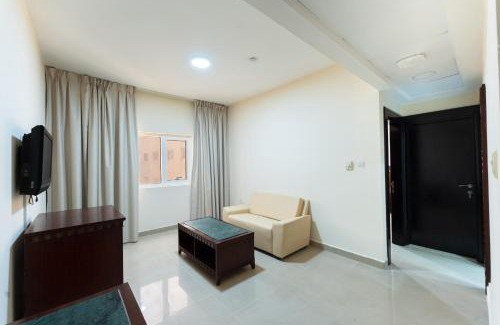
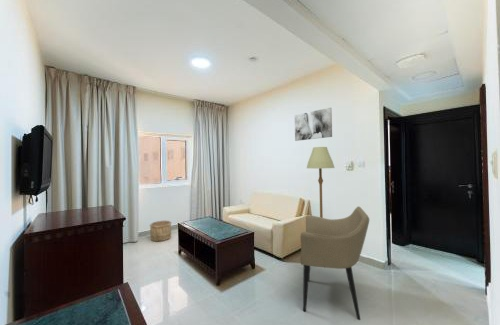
+ wall art (312, 125)
+ wooden bucket (161, 230)
+ armchair (334, 254)
+ floor lamp (321, 201)
